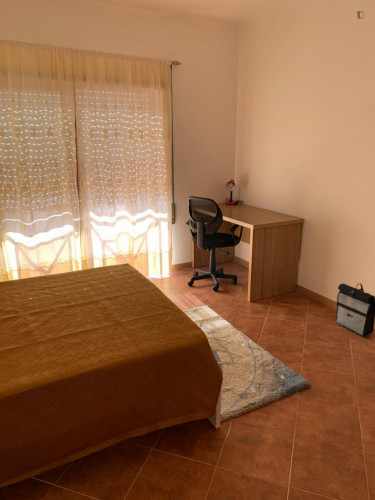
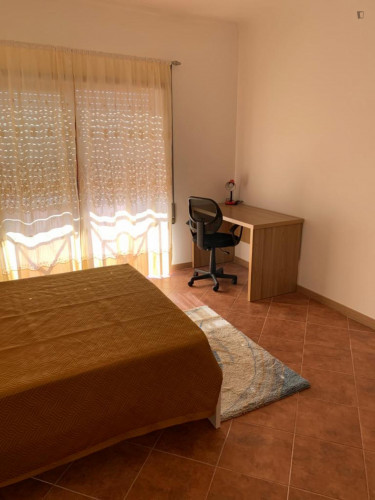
- backpack (355, 306)
